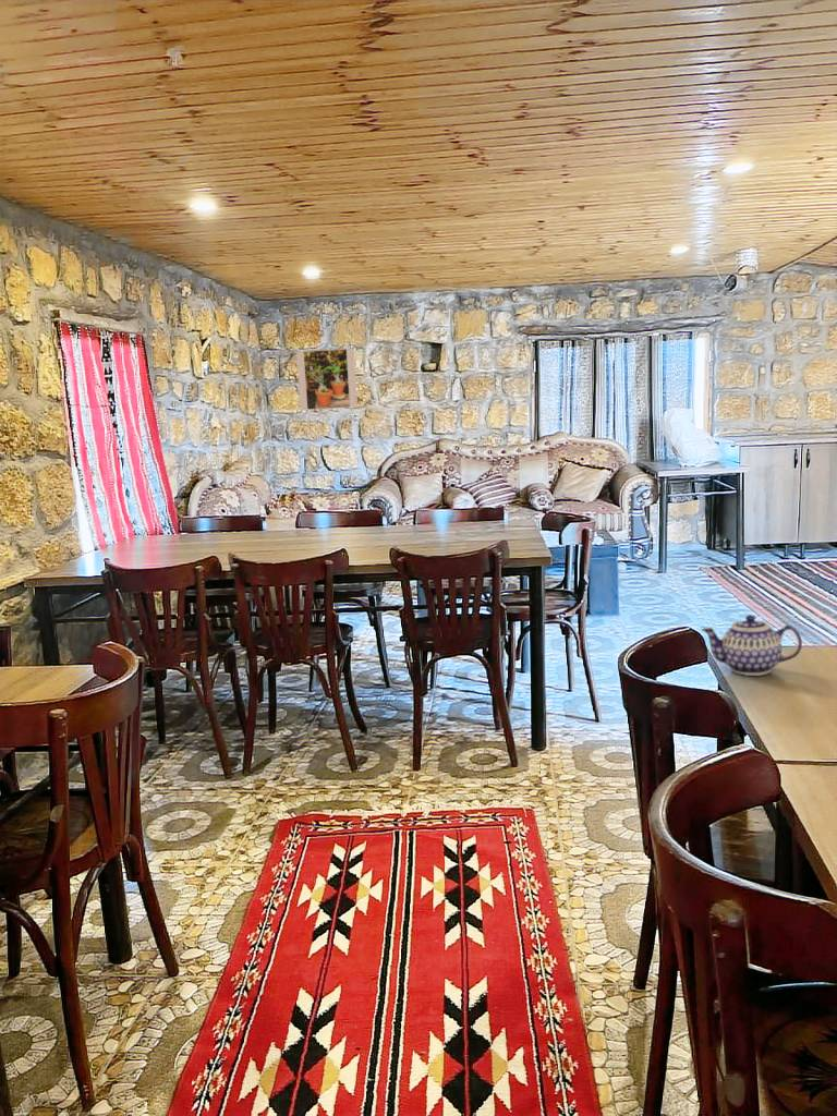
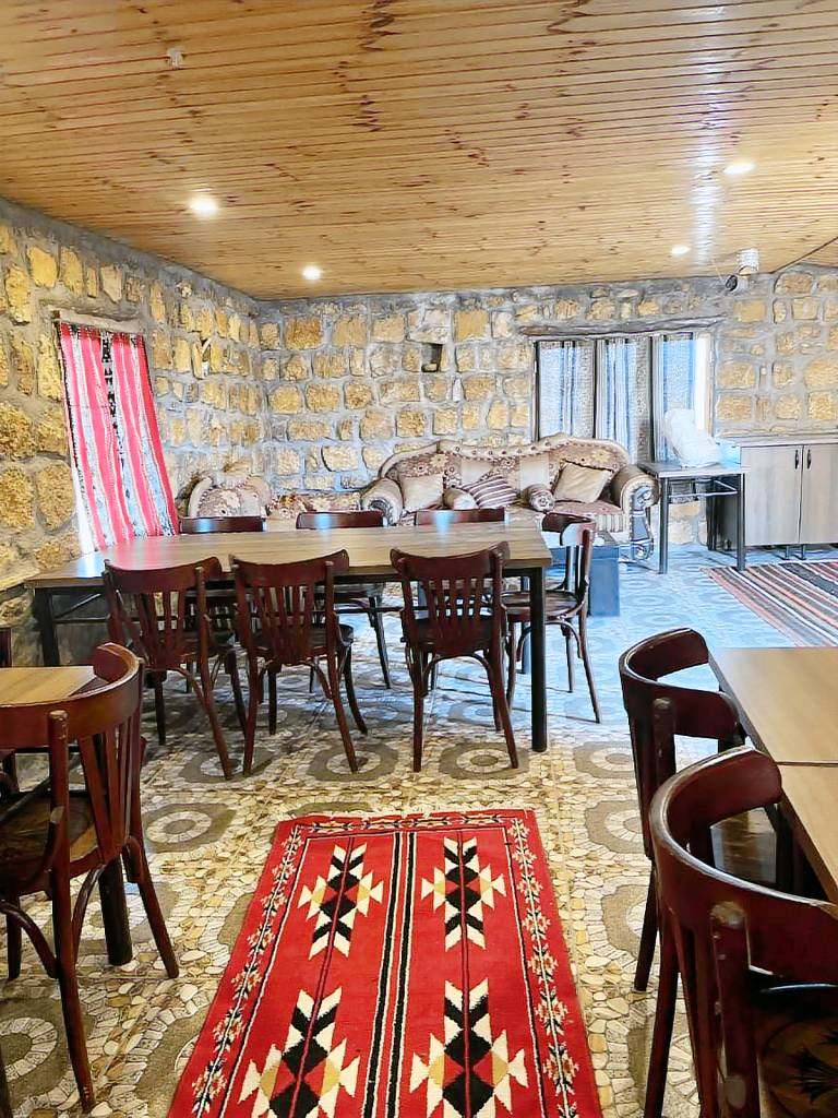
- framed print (327, 379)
- teapot (750, 642)
